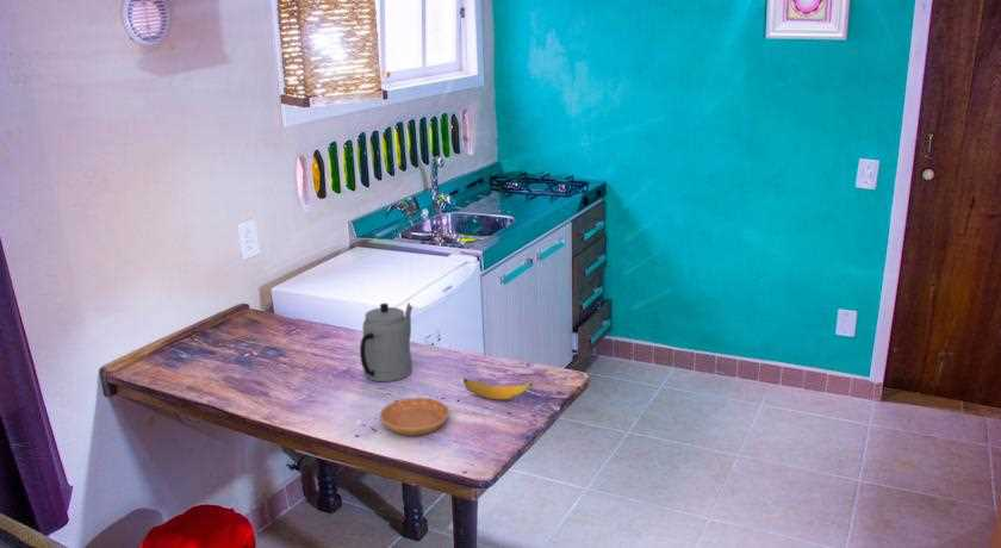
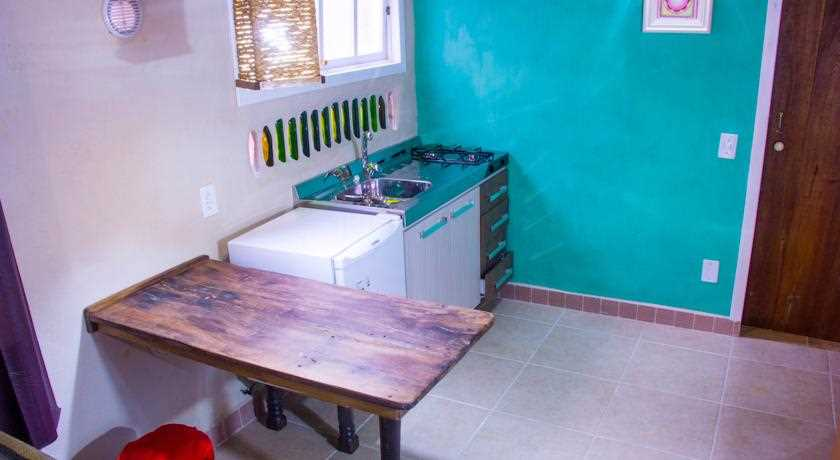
- banana (497, 387)
- teapot (387, 336)
- saucer (415, 417)
